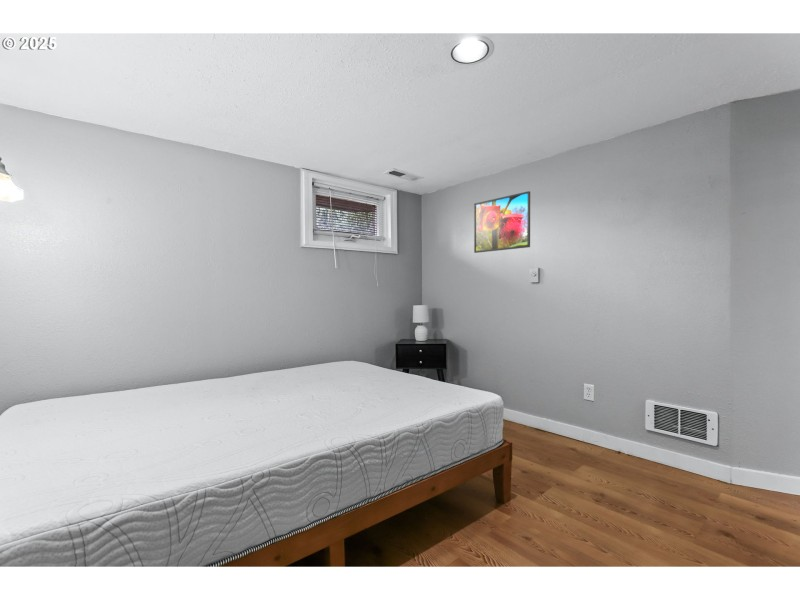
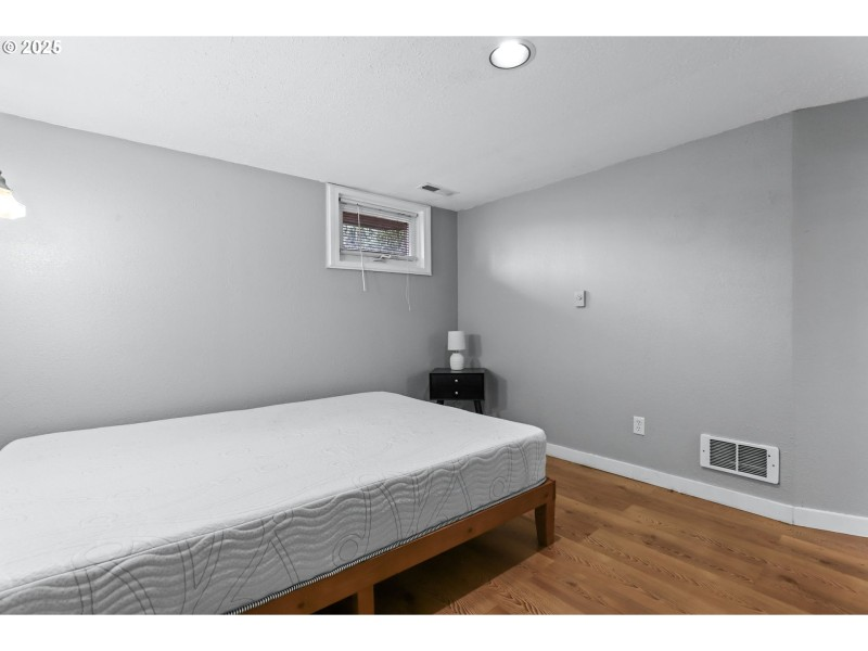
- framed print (500, 224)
